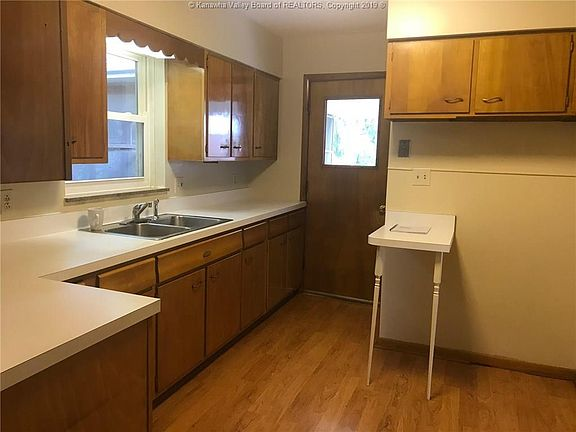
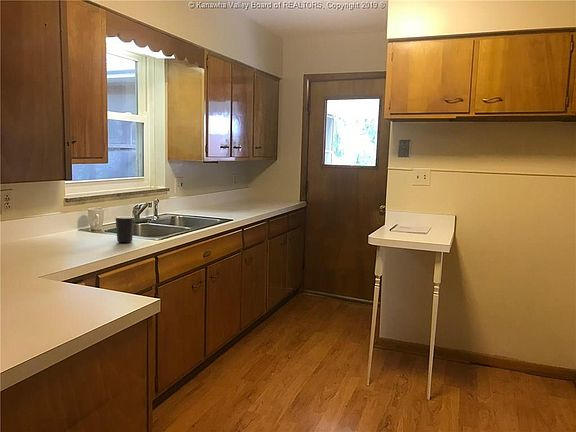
+ mug (125, 229)
